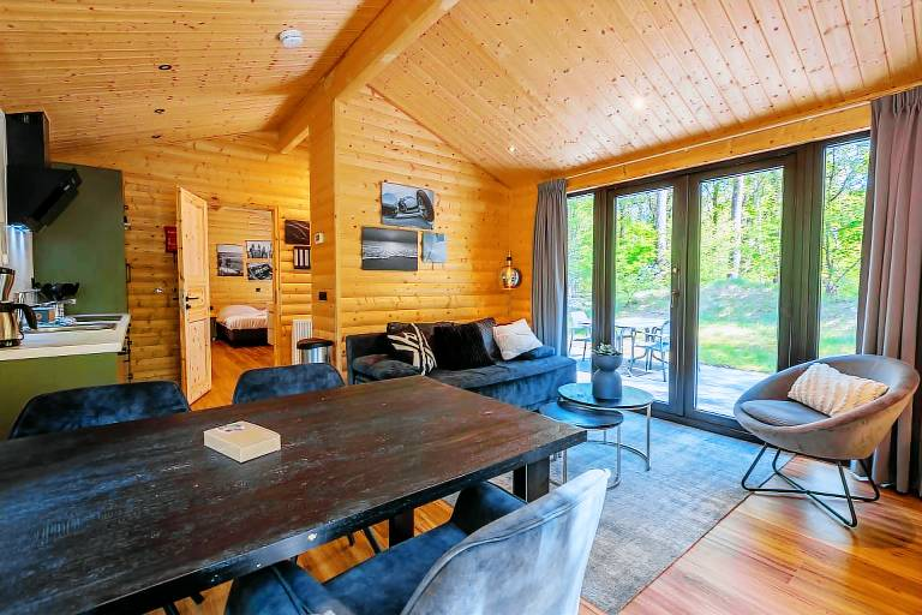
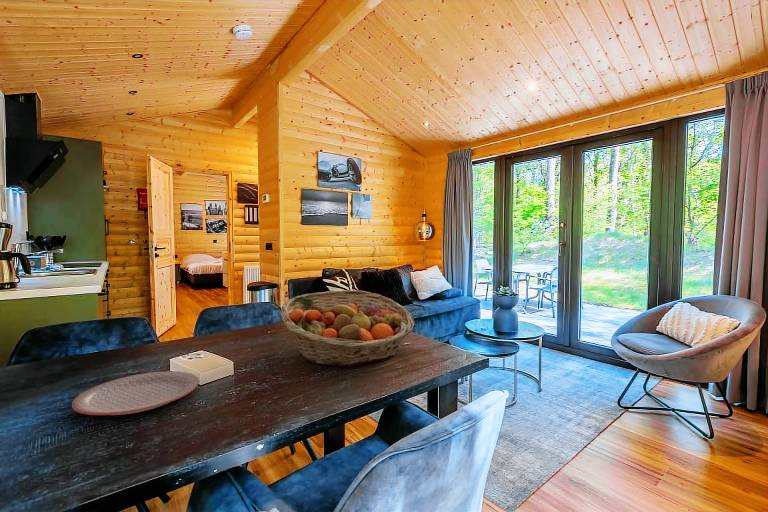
+ fruit basket (349, 324)
+ plate (140, 393)
